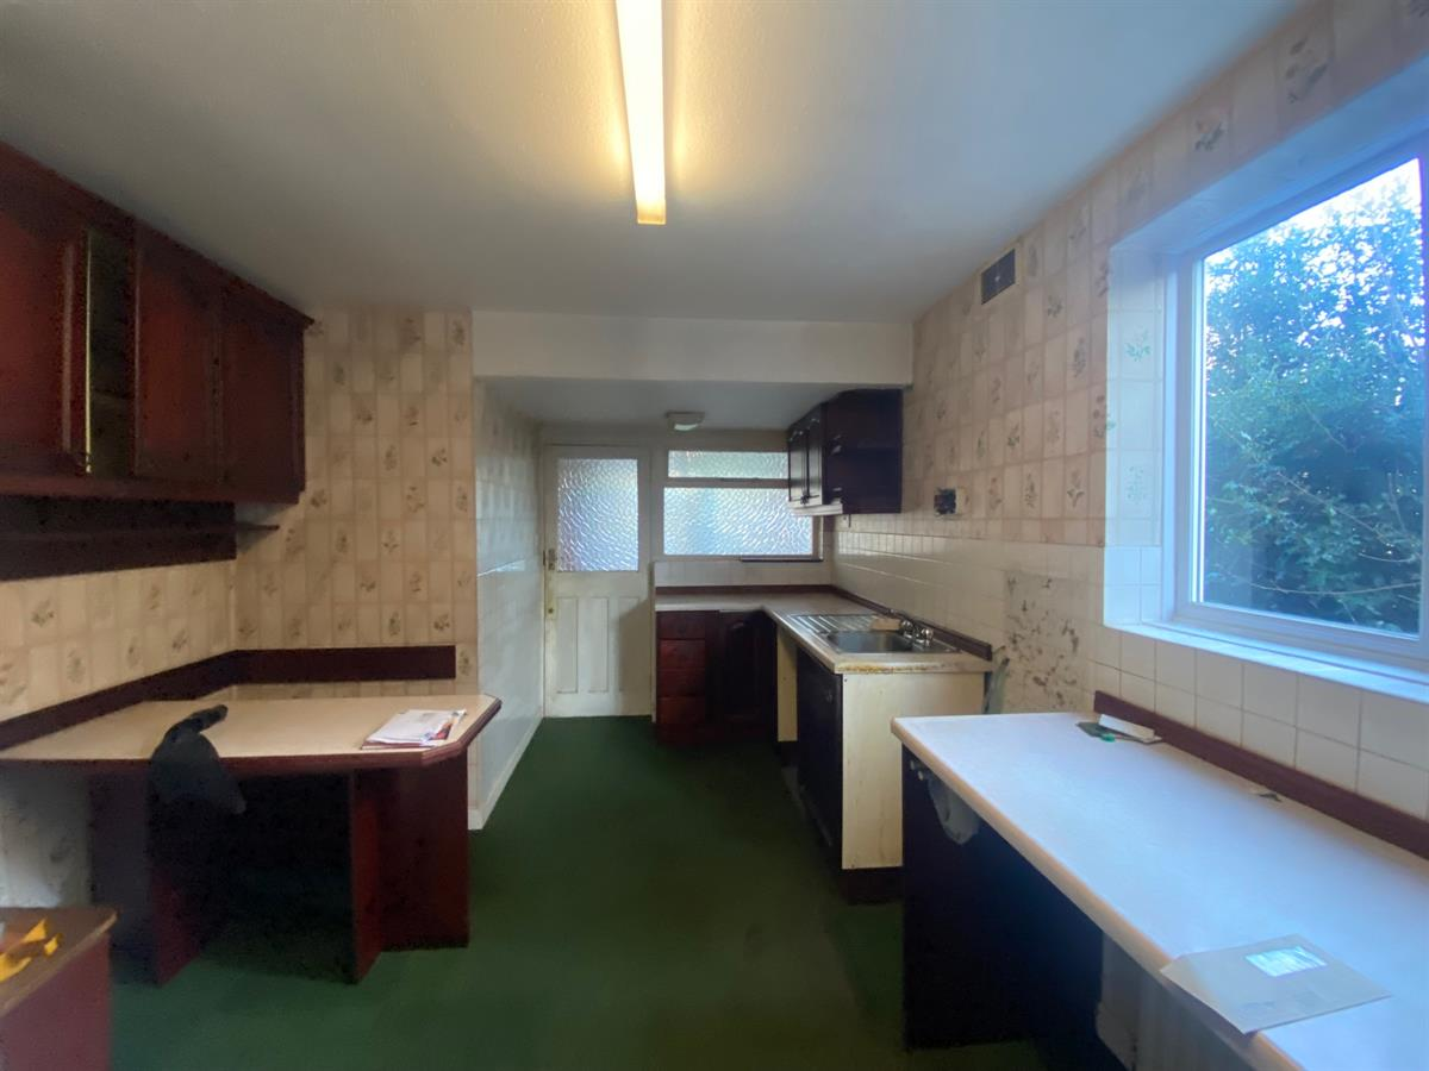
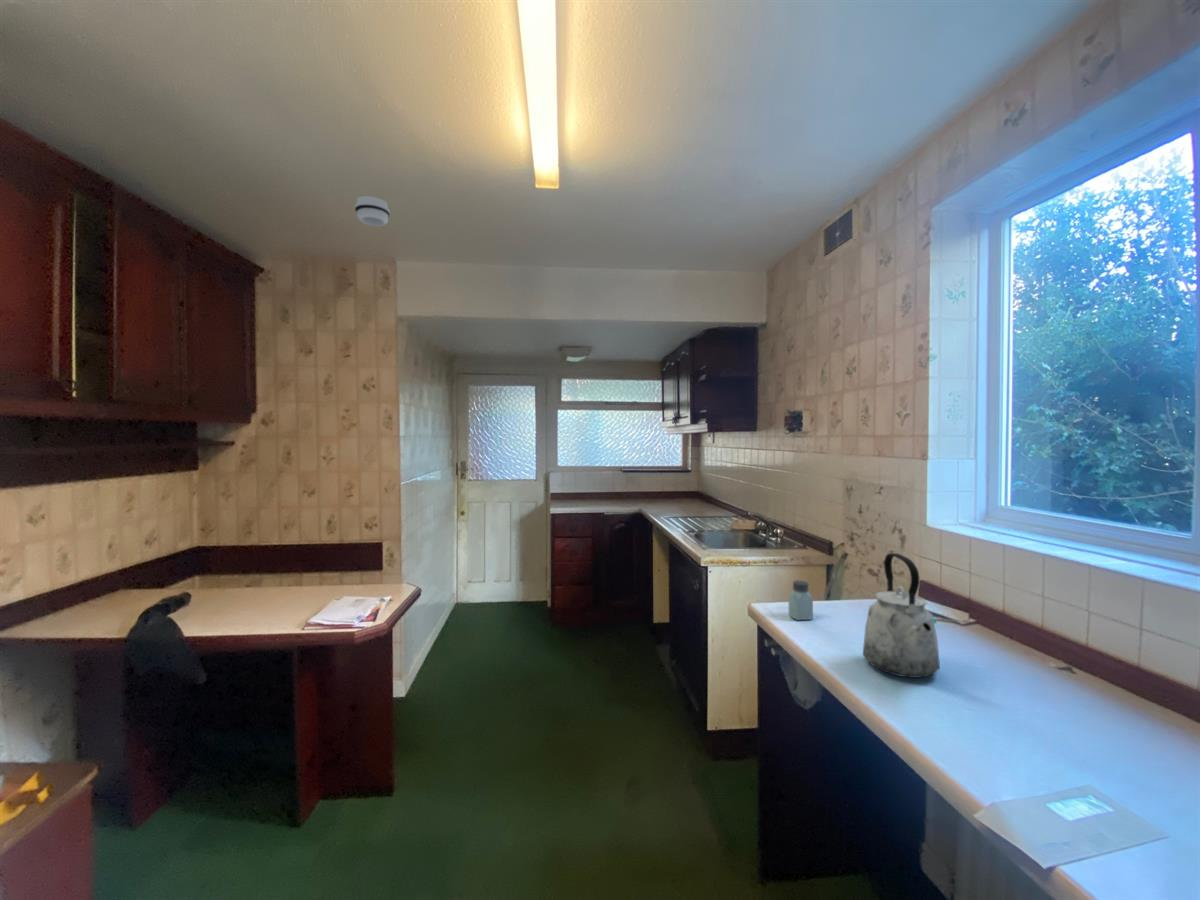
+ saltshaker (800, 599)
+ smoke detector (372, 211)
+ kettle (906, 616)
